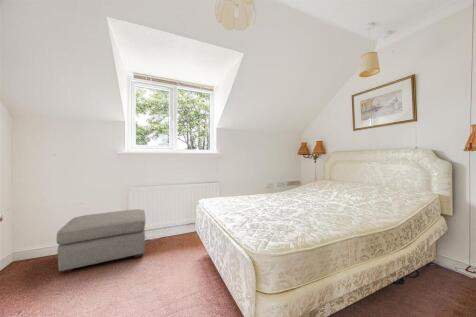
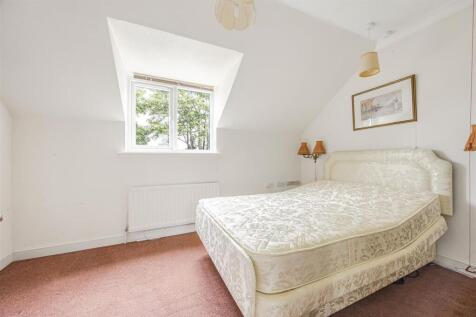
- ottoman (108, 235)
